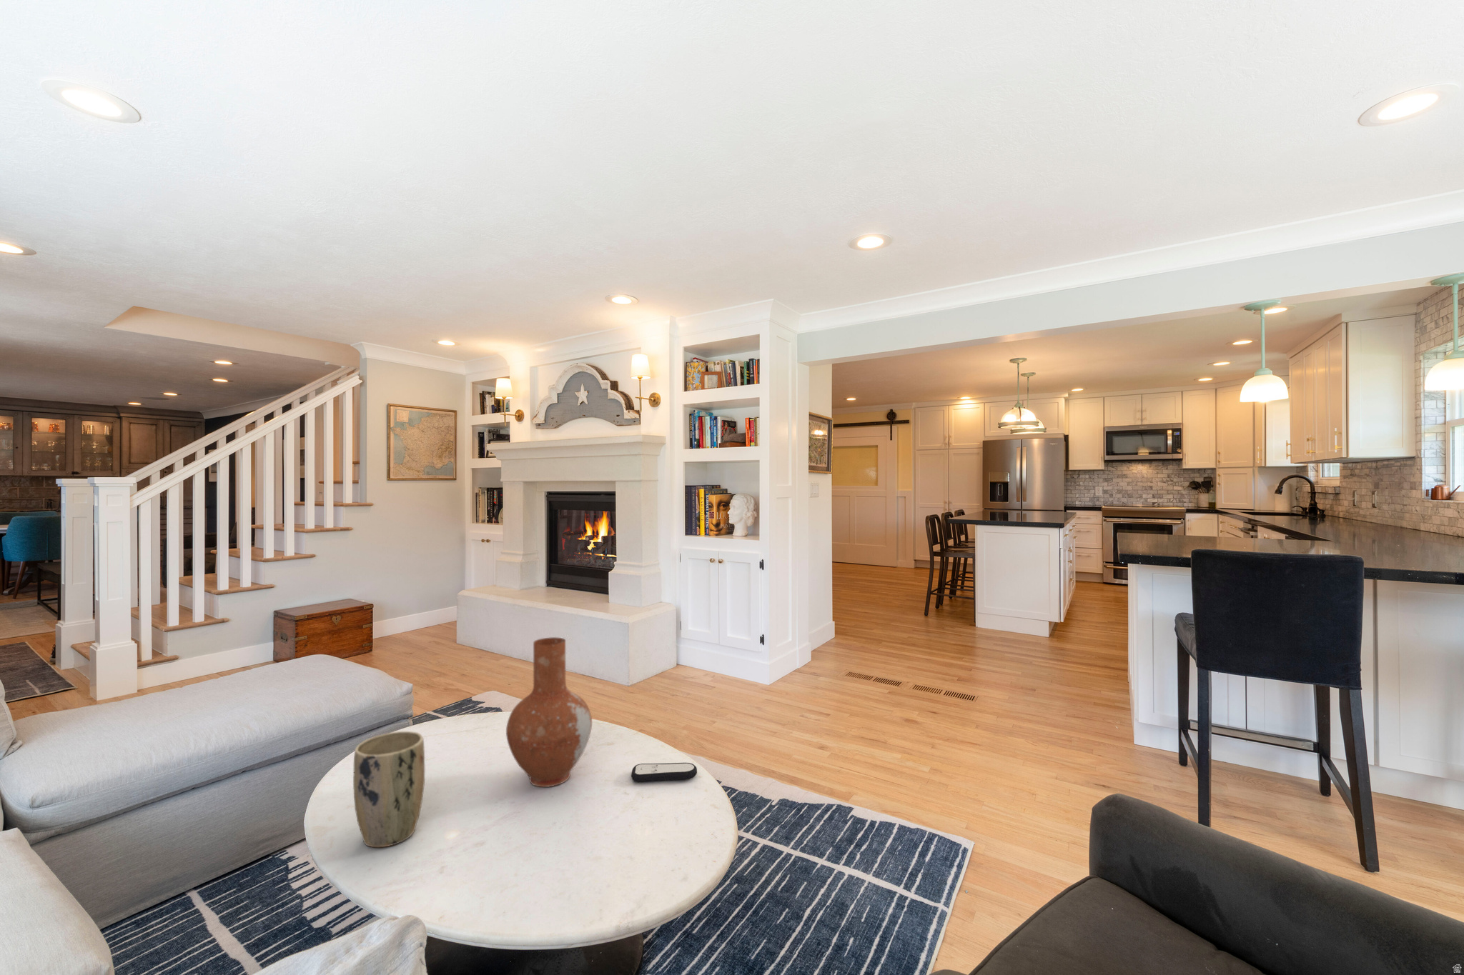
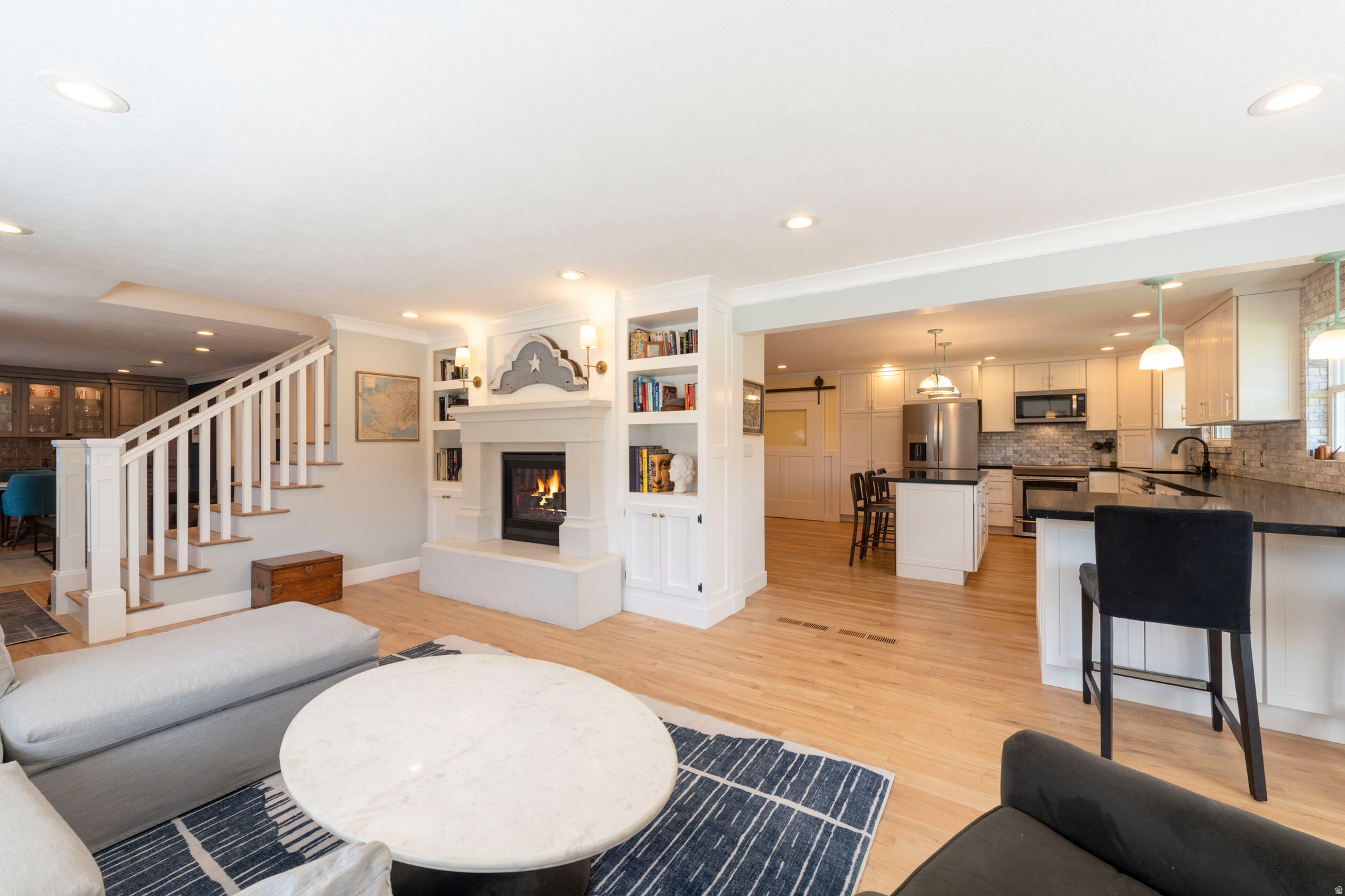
- vase (550, 709)
- plant pot (390, 789)
- remote control (664, 772)
